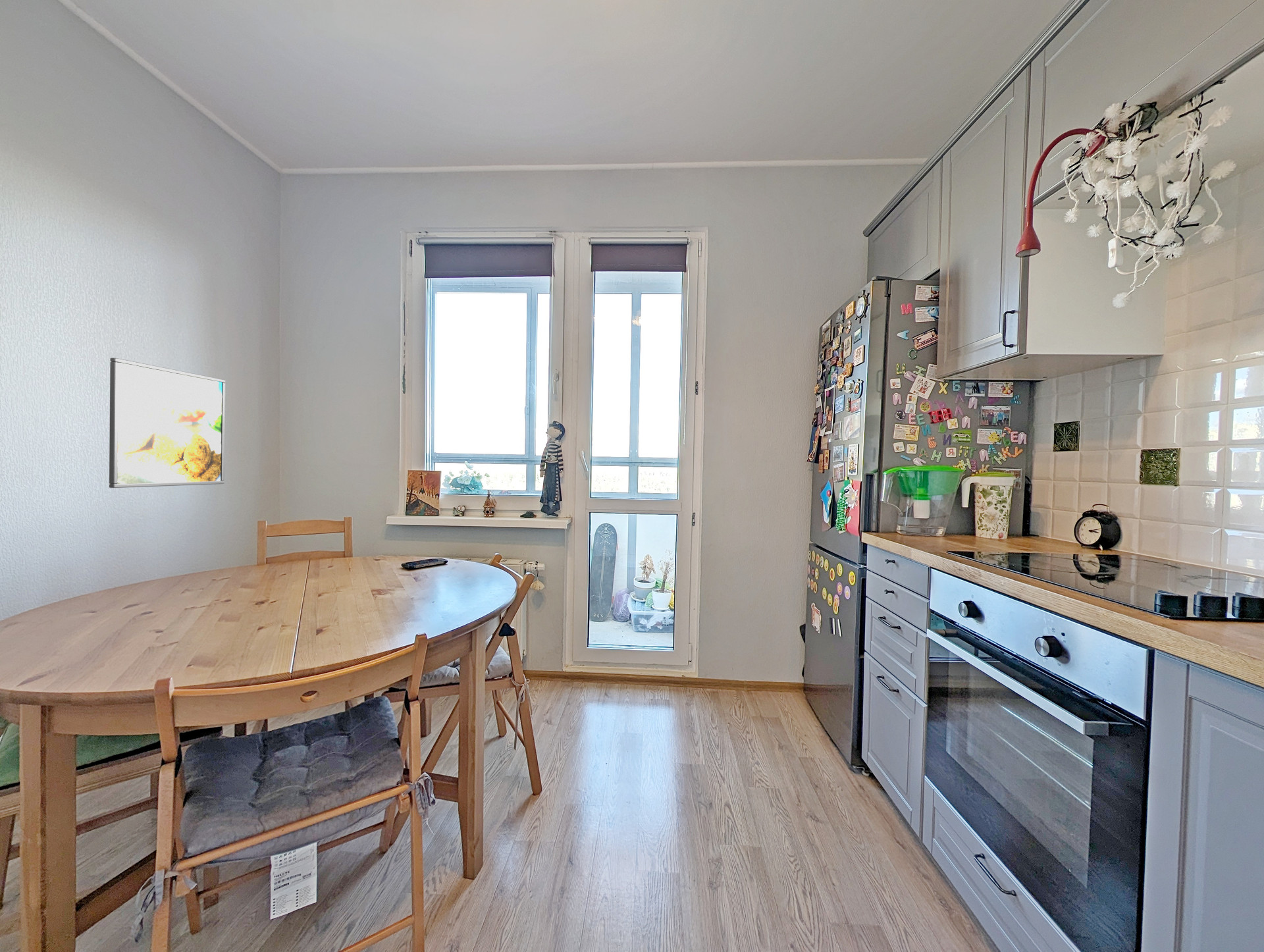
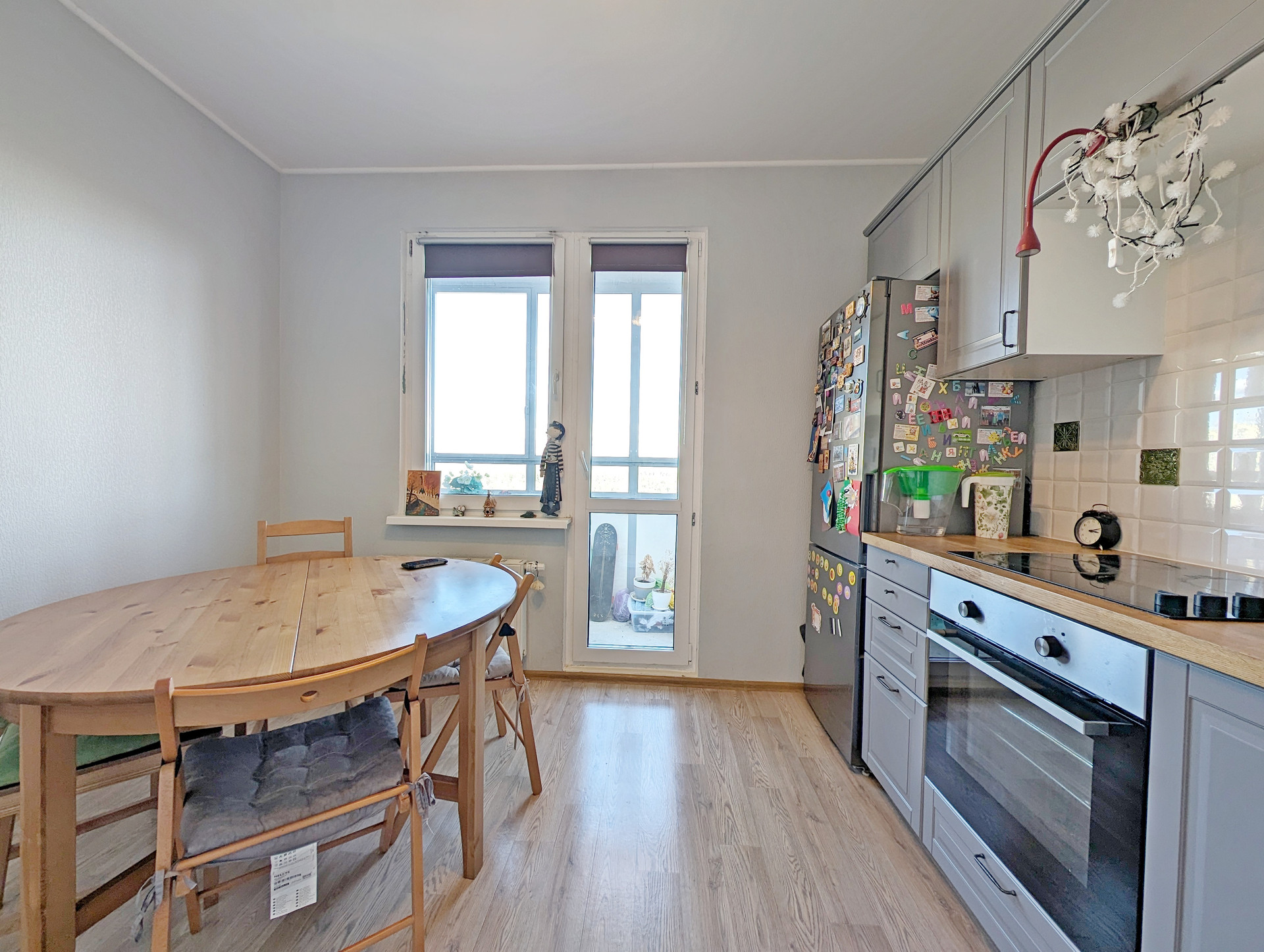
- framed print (173, 428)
